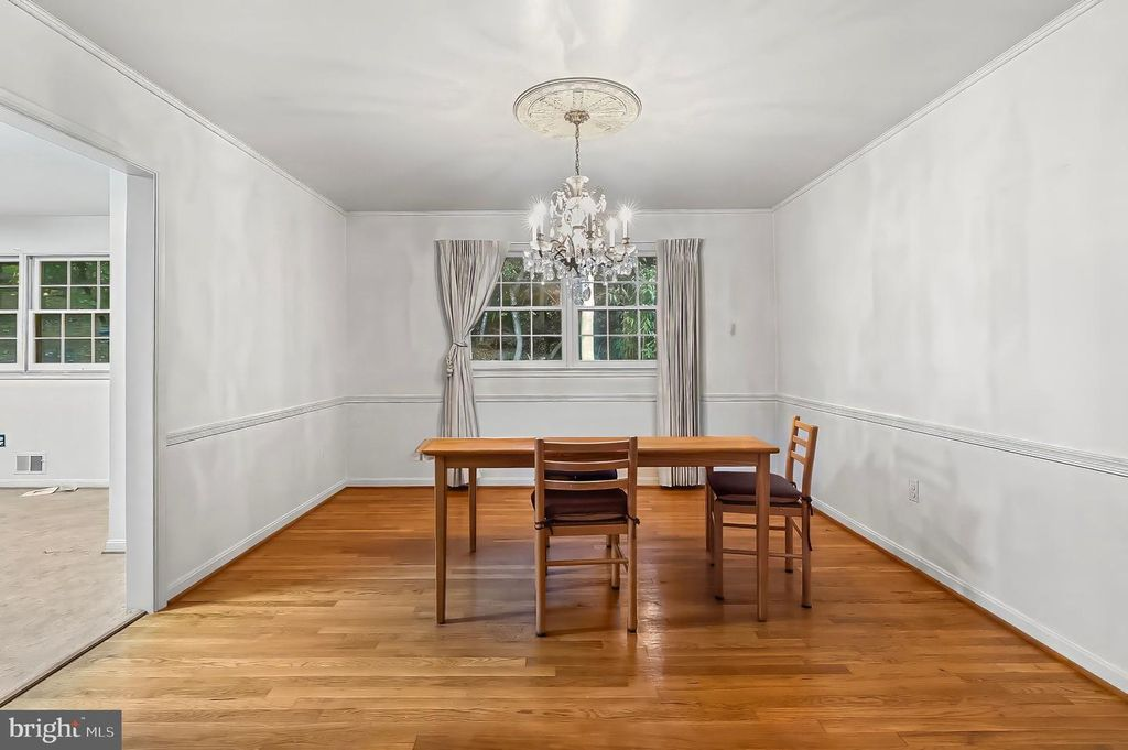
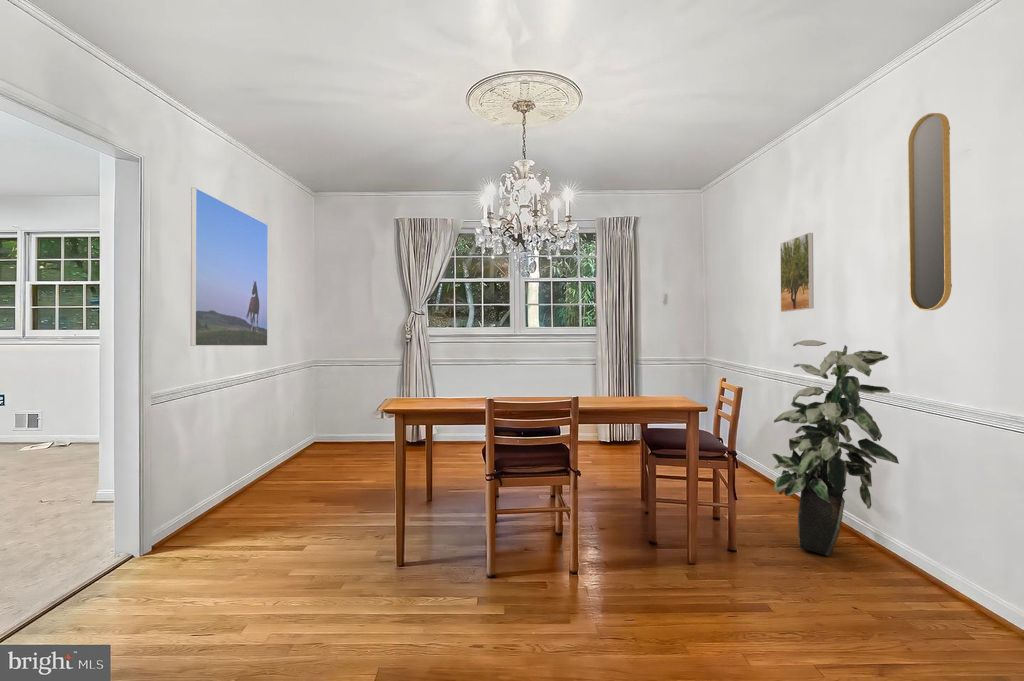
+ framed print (796, 274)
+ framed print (234, 277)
+ indoor plant (825, 444)
+ home mirror (929, 212)
